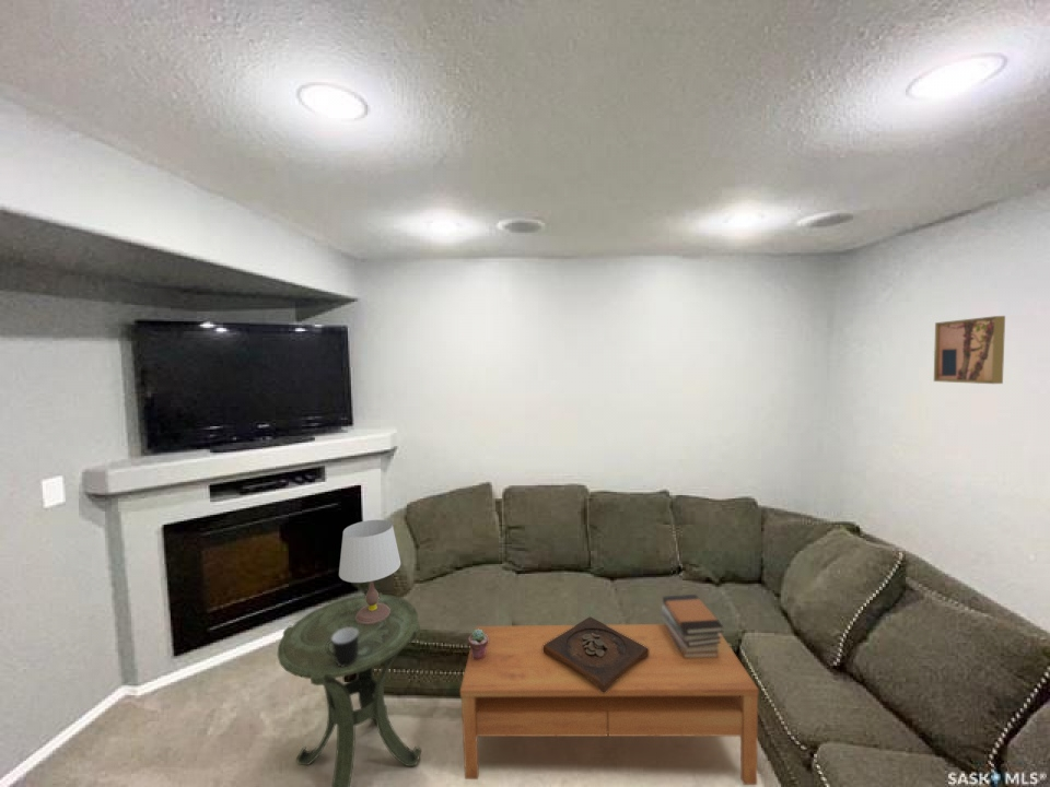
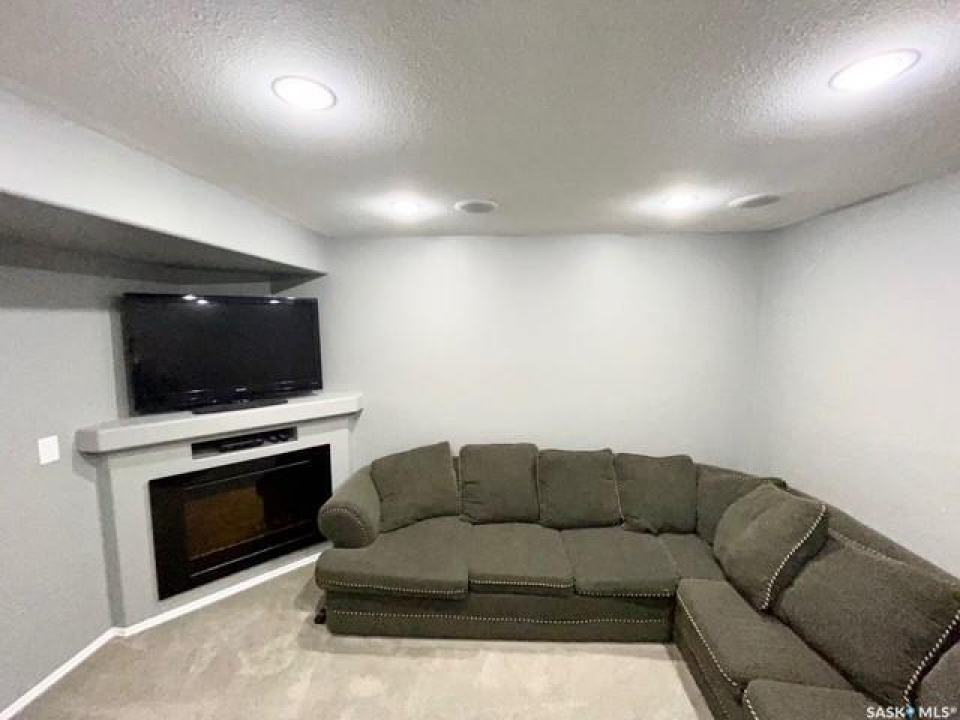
- side table (355, 693)
- wall art (966, 351)
- potted succulent (478, 643)
- mug (341, 647)
- table lamp (371, 571)
- coffee table (600, 696)
- book stack (690, 624)
- wooden tray (595, 644)
